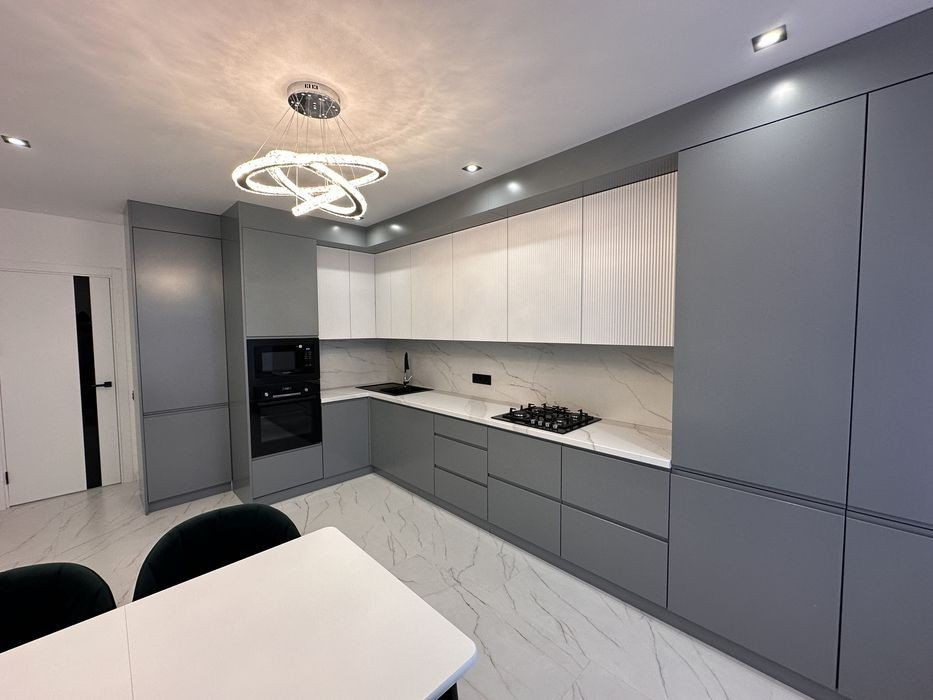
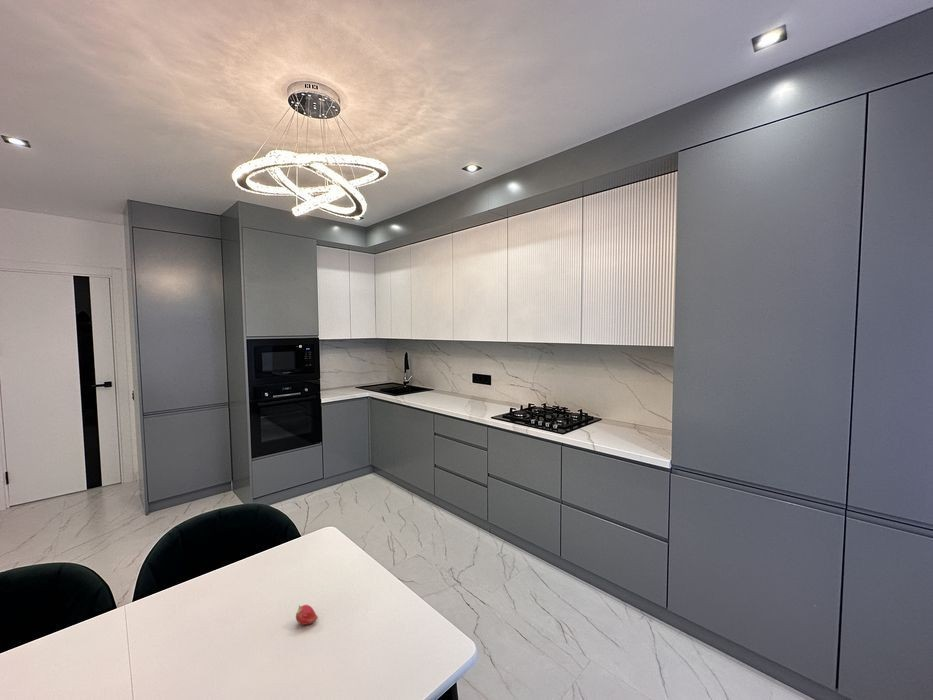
+ fruit (306, 613)
